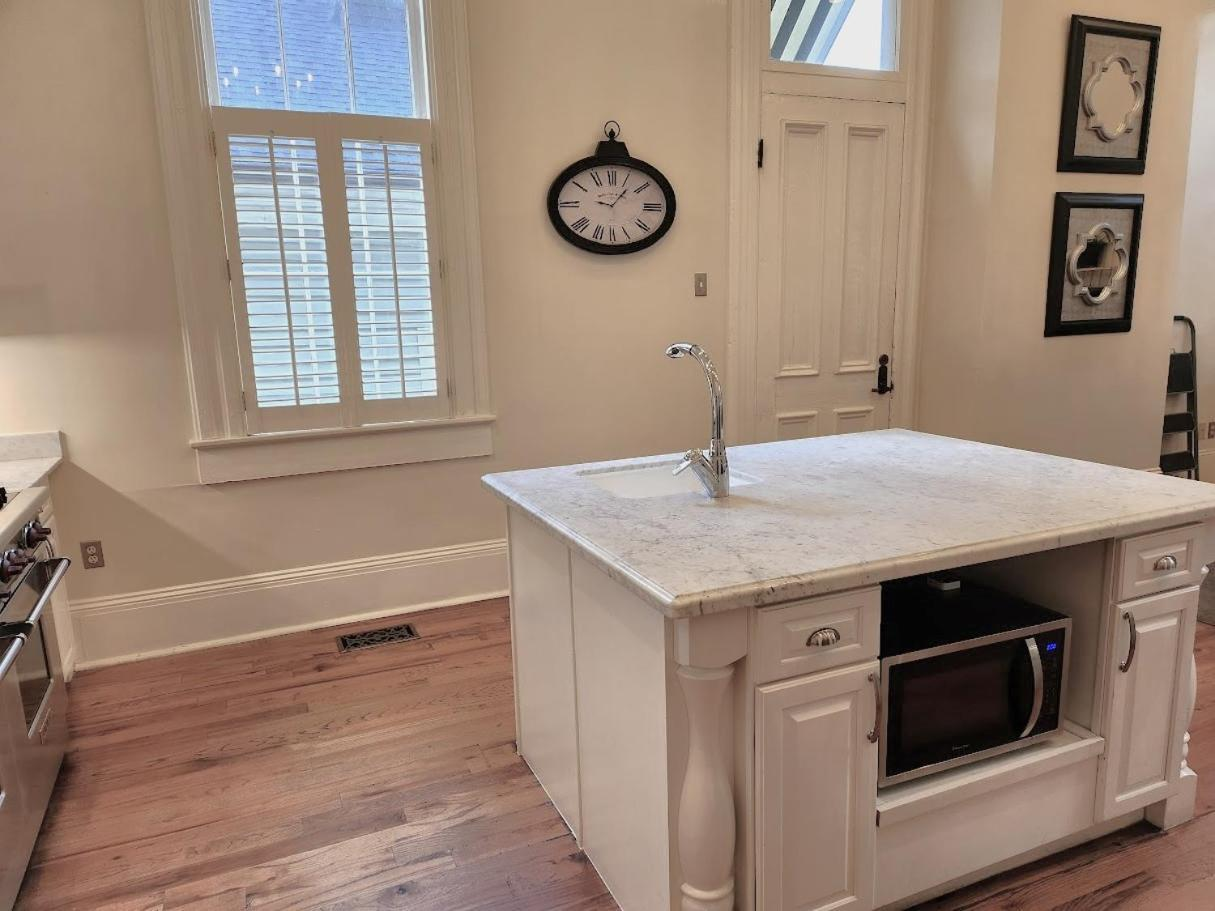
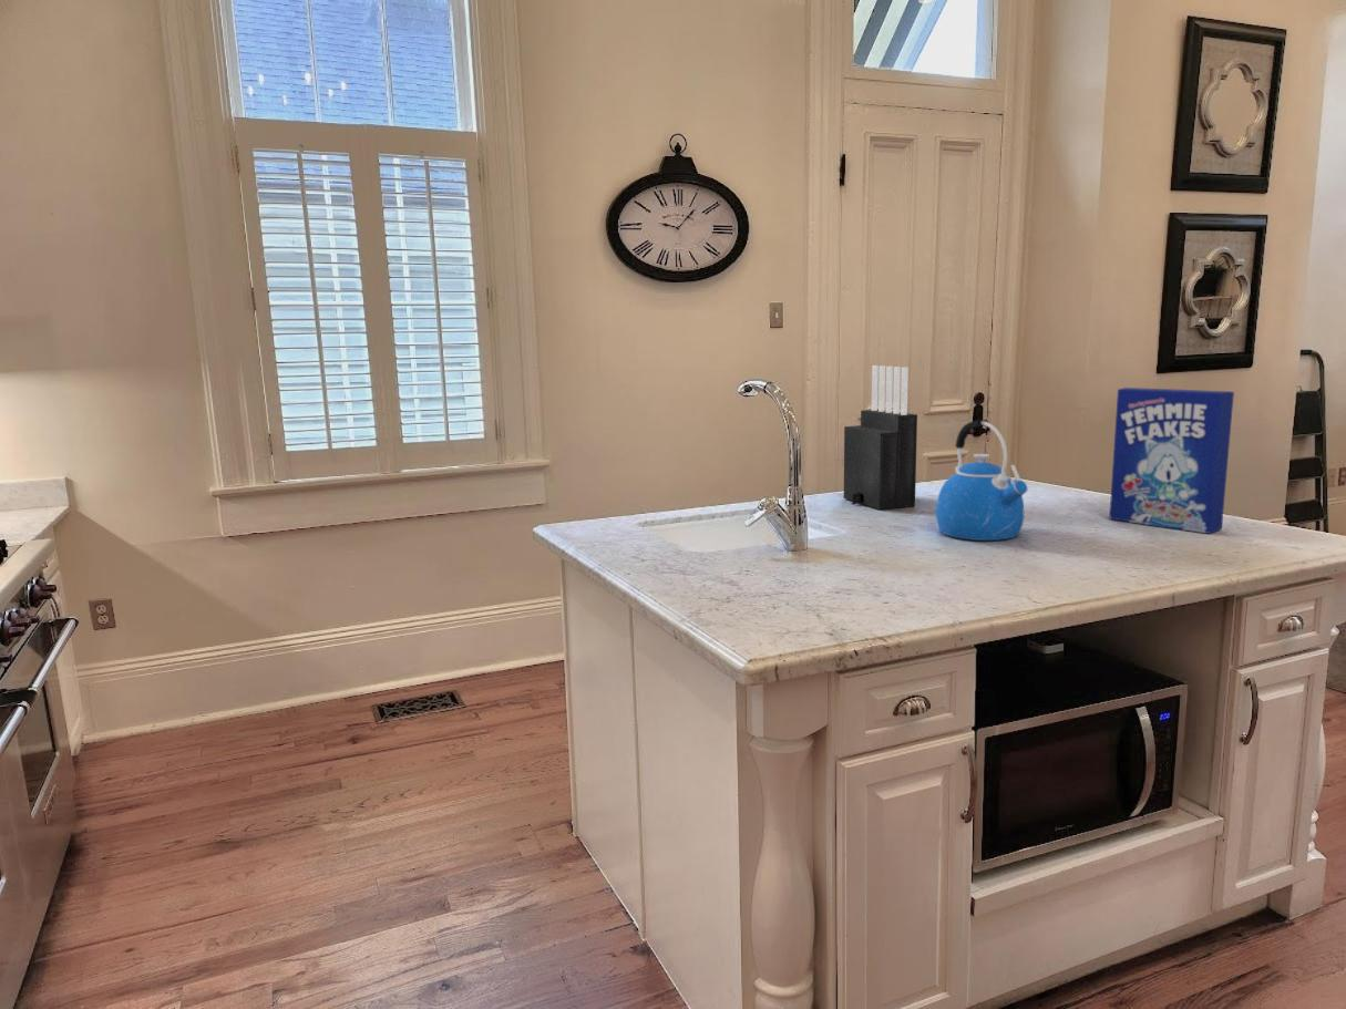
+ cereal box (1169, 457)
+ knife block (875, 435)
+ kettle (987, 477)
